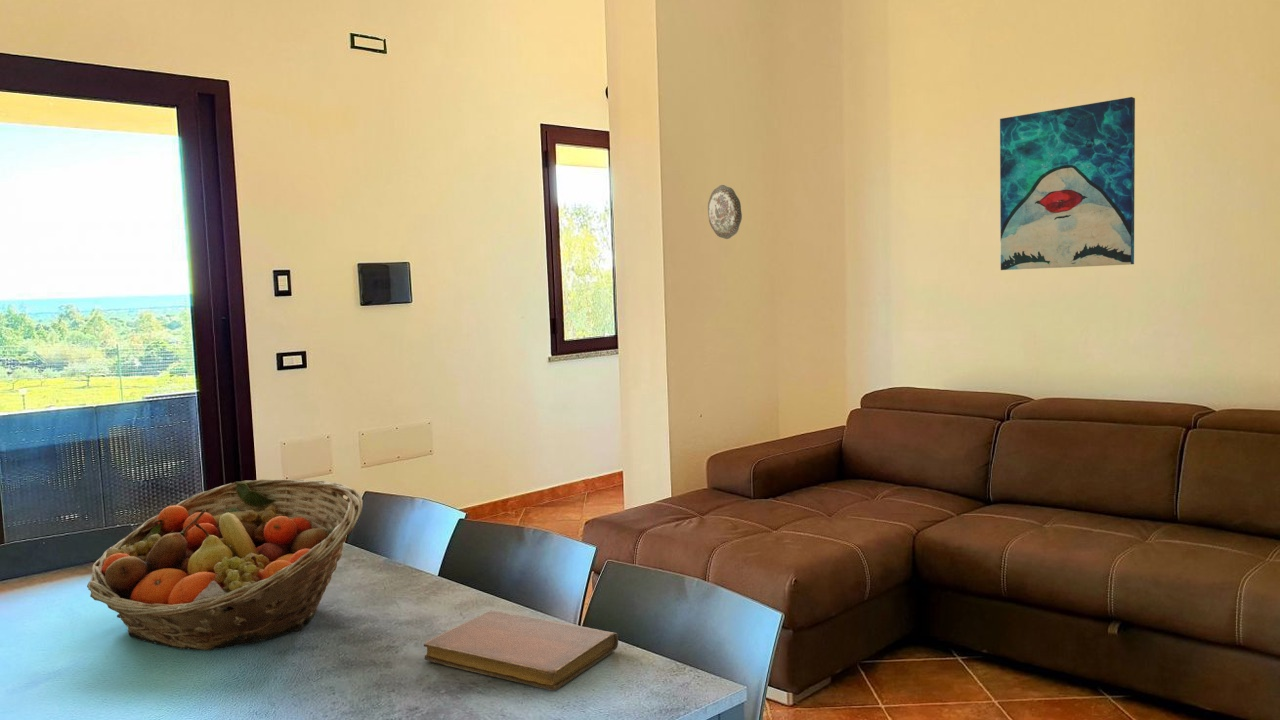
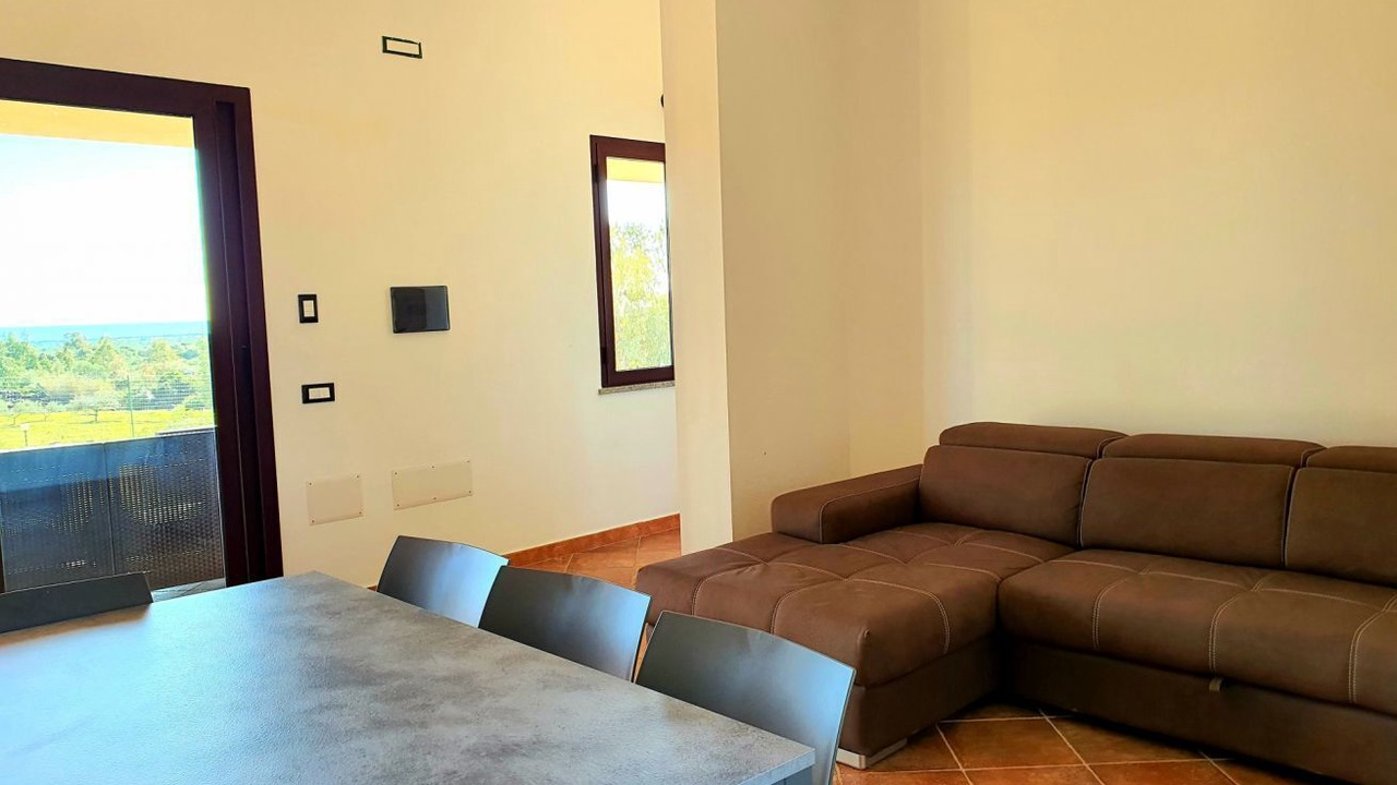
- notebook (521, 645)
- wall art (1064, 188)
- decorative plate (723, 212)
- fruit basket (231, 557)
